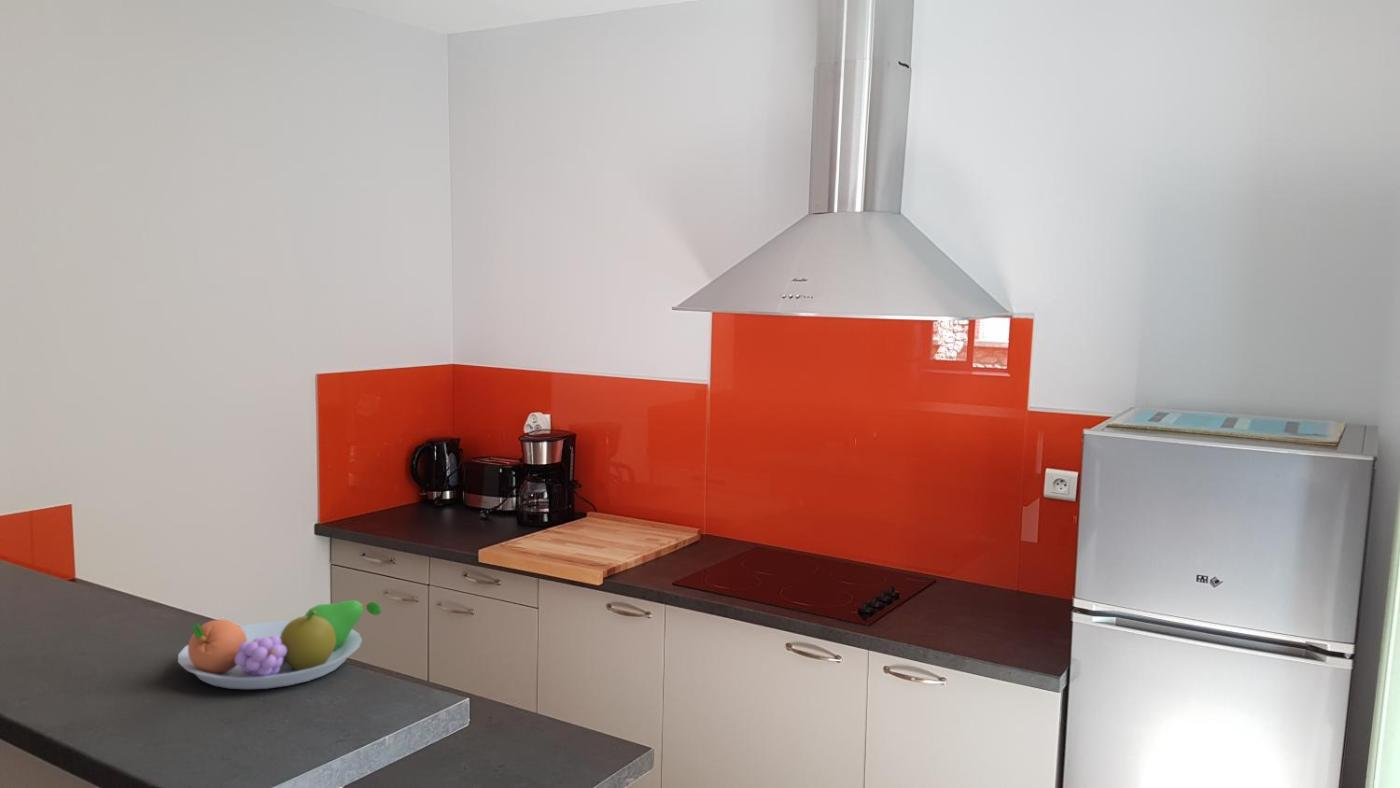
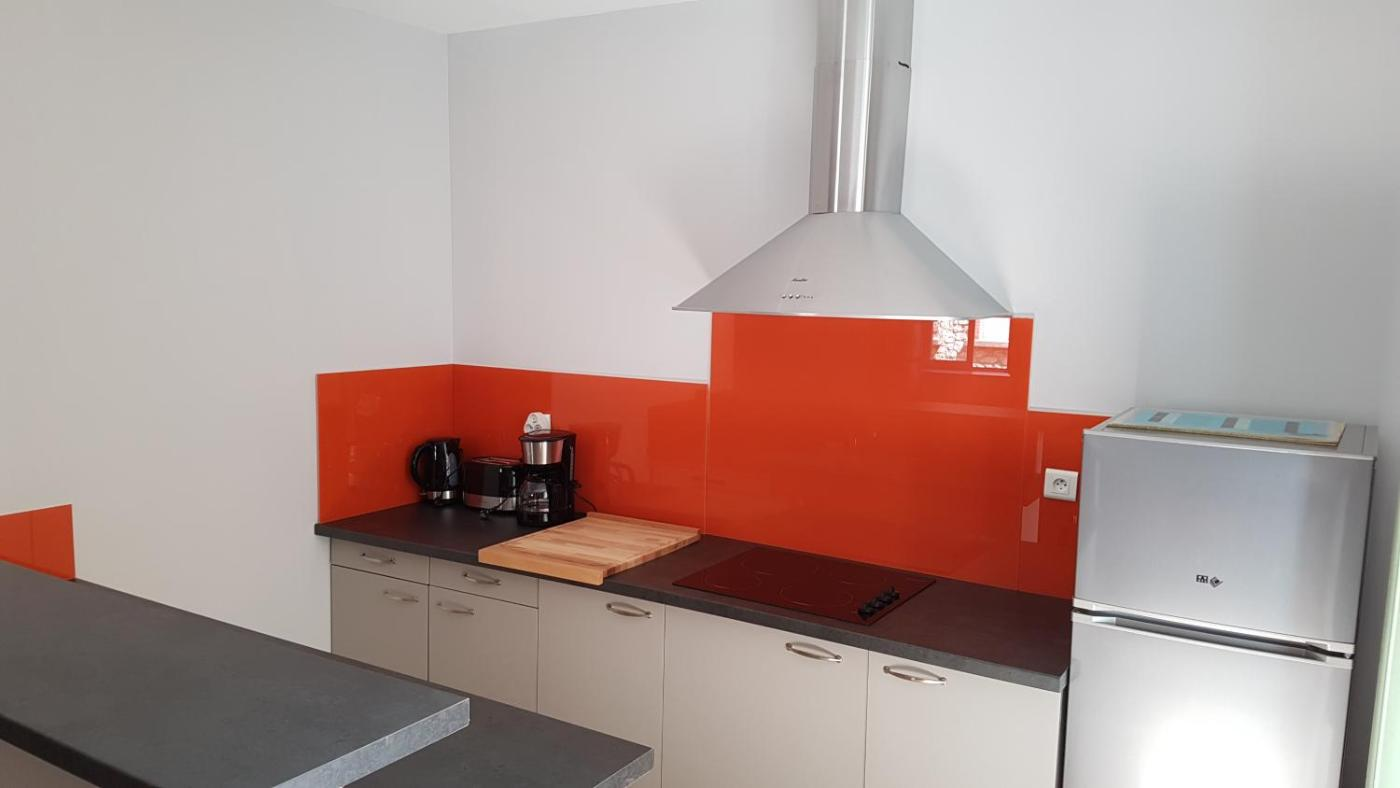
- fruit bowl (280, 630)
